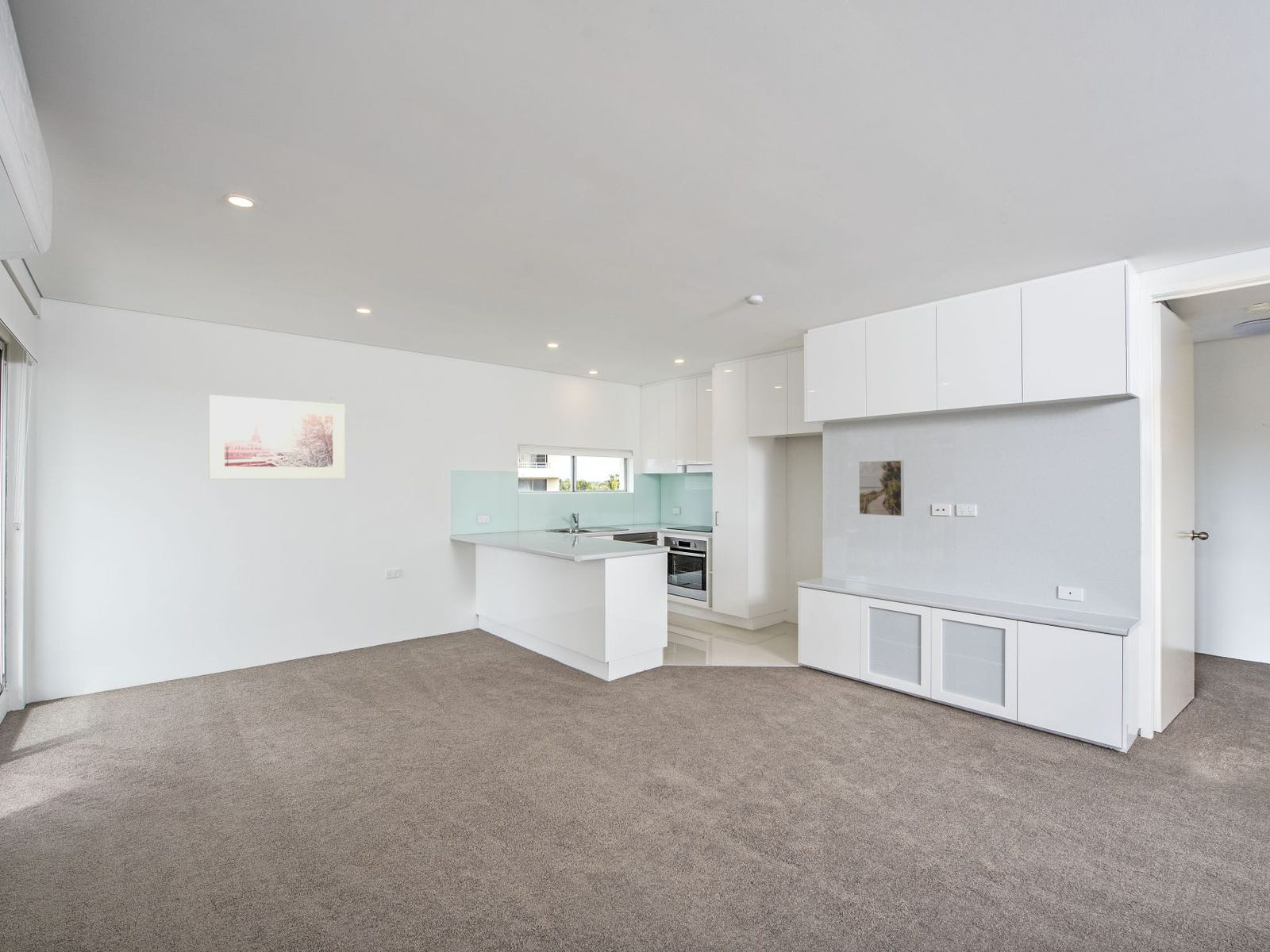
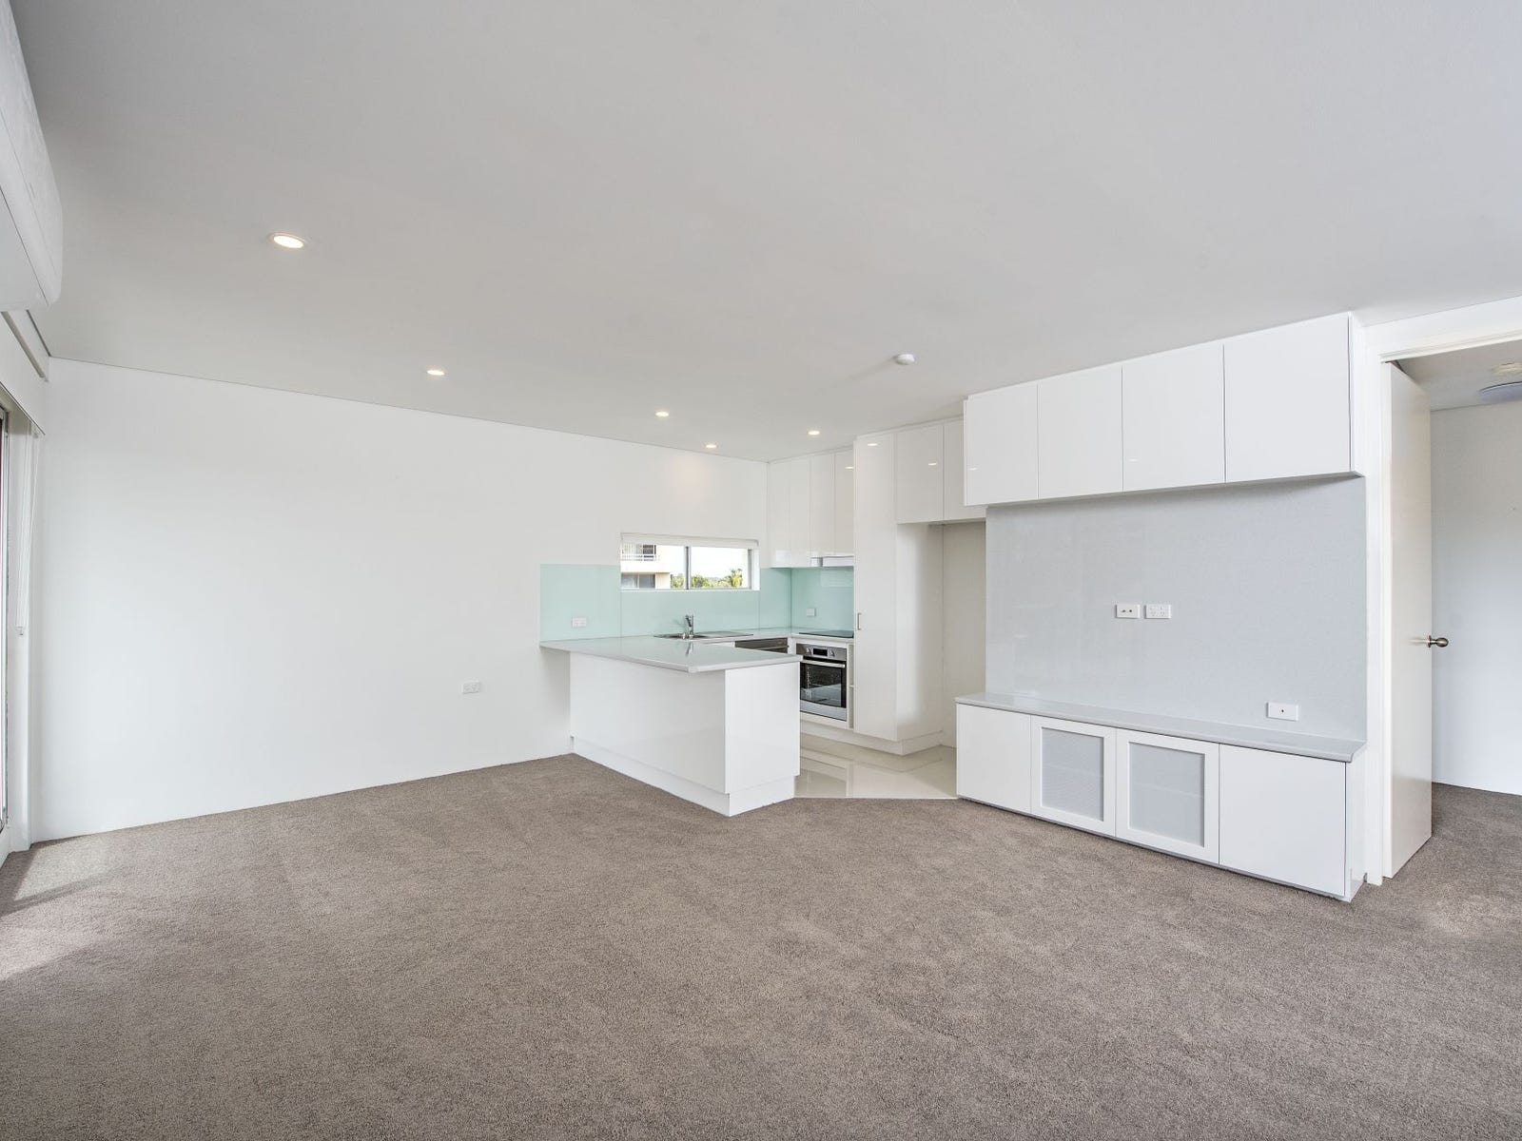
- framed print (281, 439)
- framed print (880, 488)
